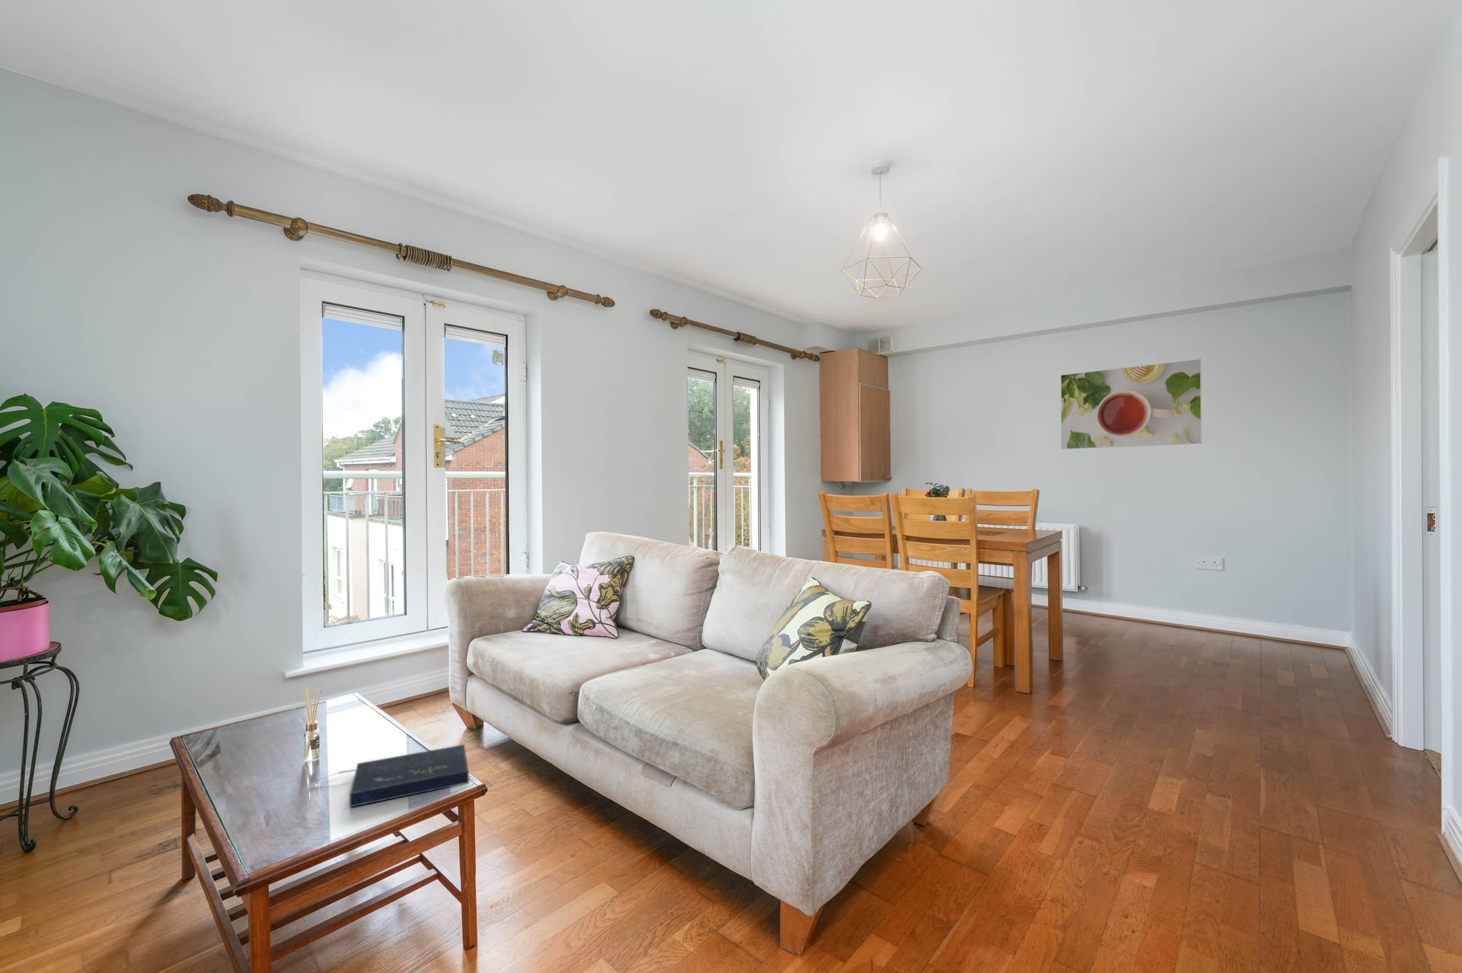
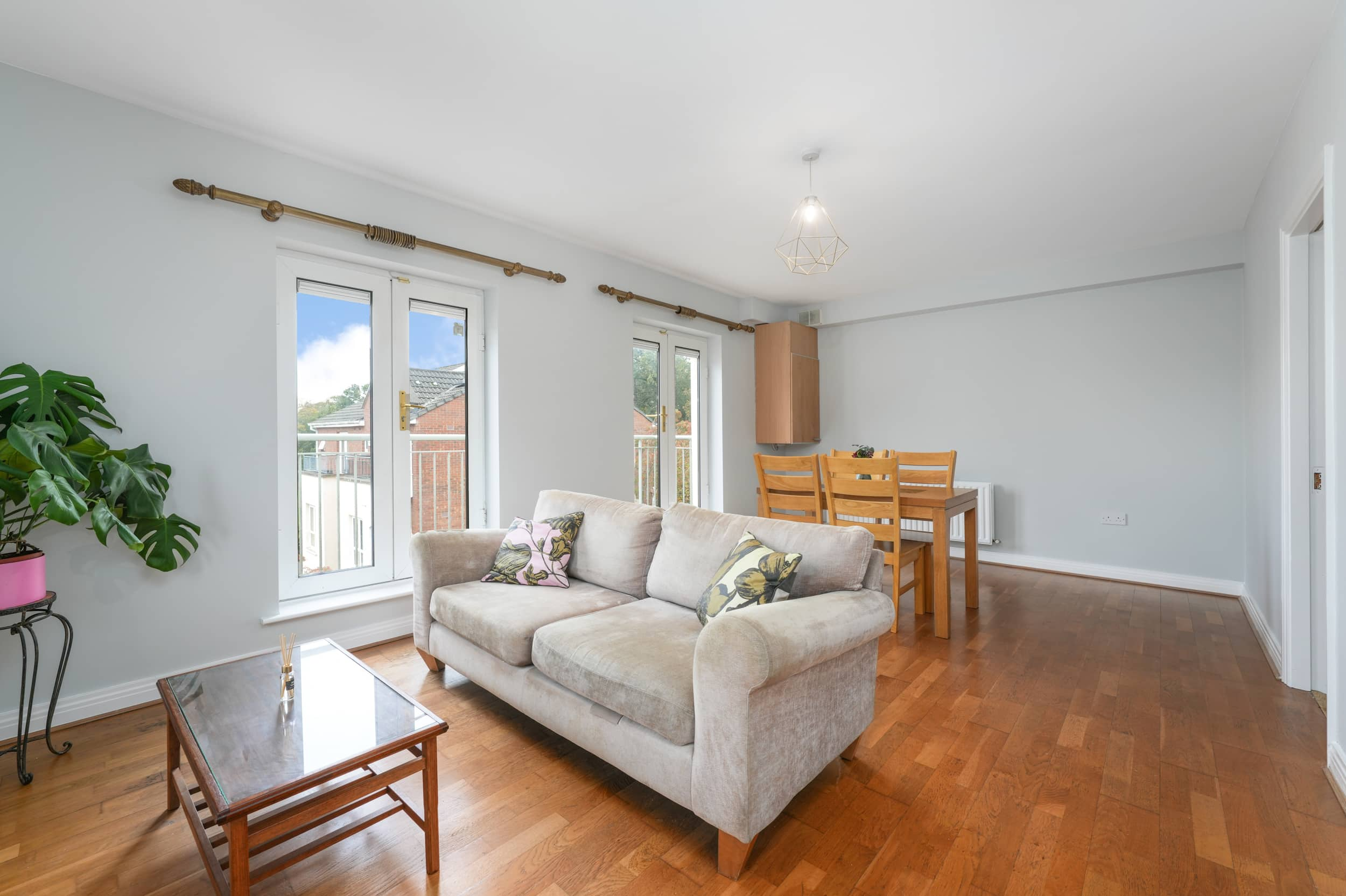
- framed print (1126, 407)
- book (391, 775)
